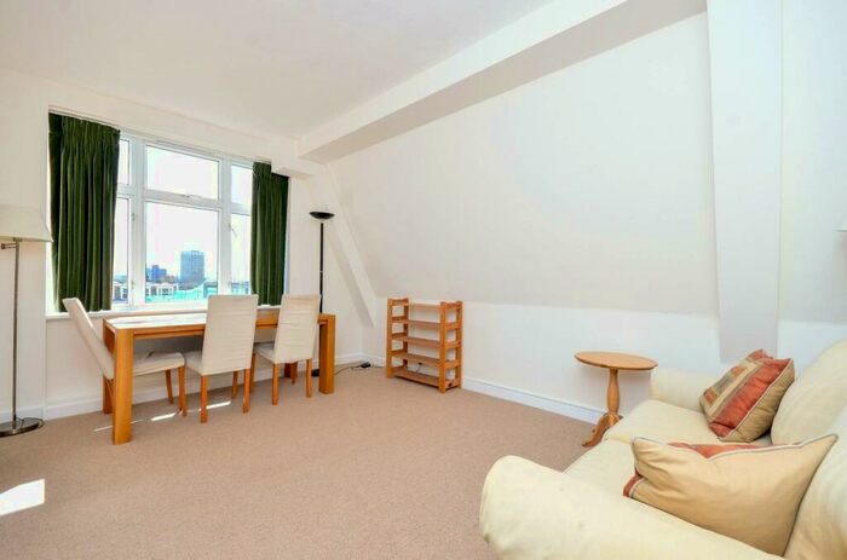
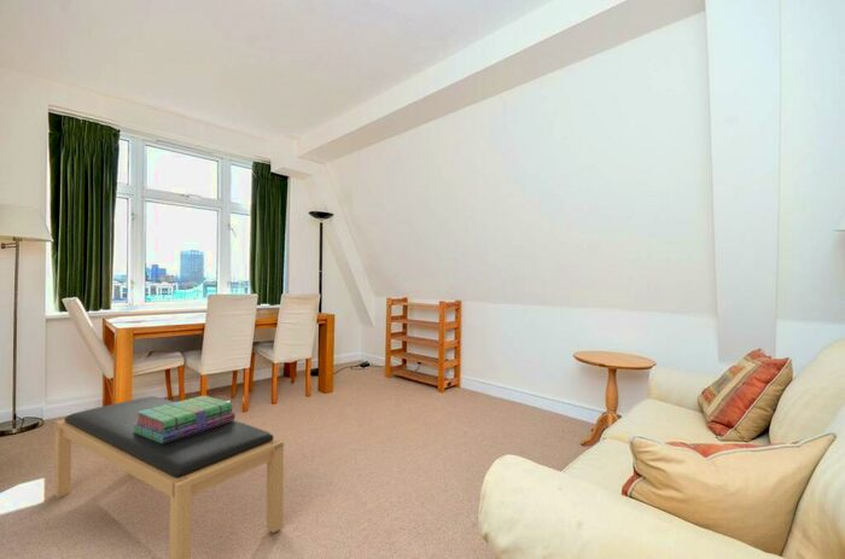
+ stack of books (186, 415)
+ bench (161, 465)
